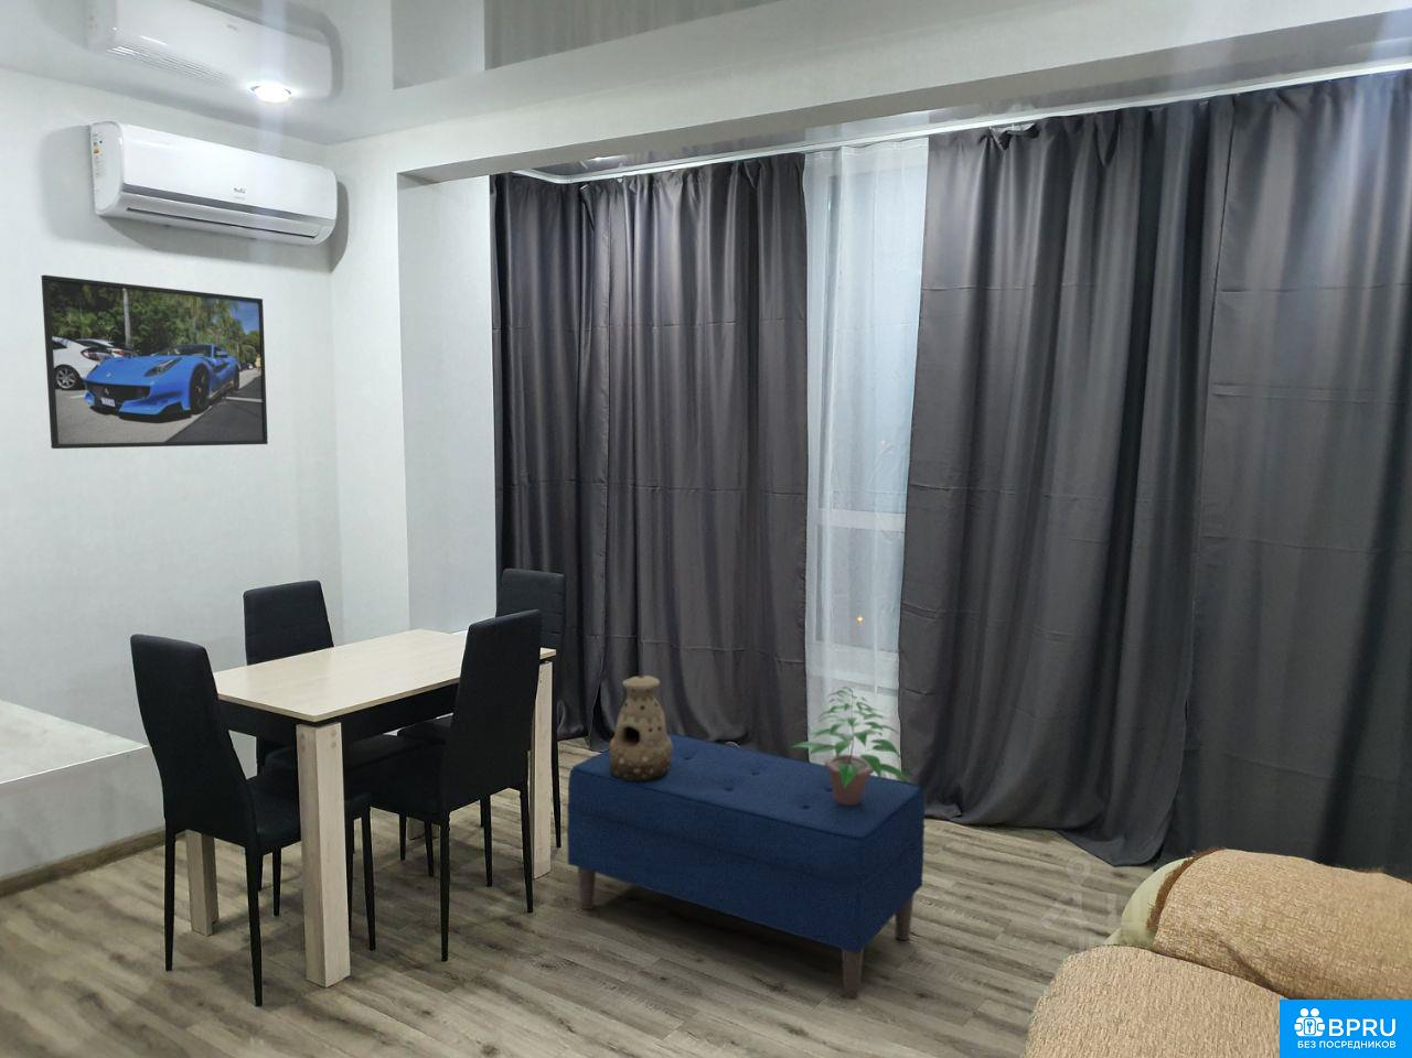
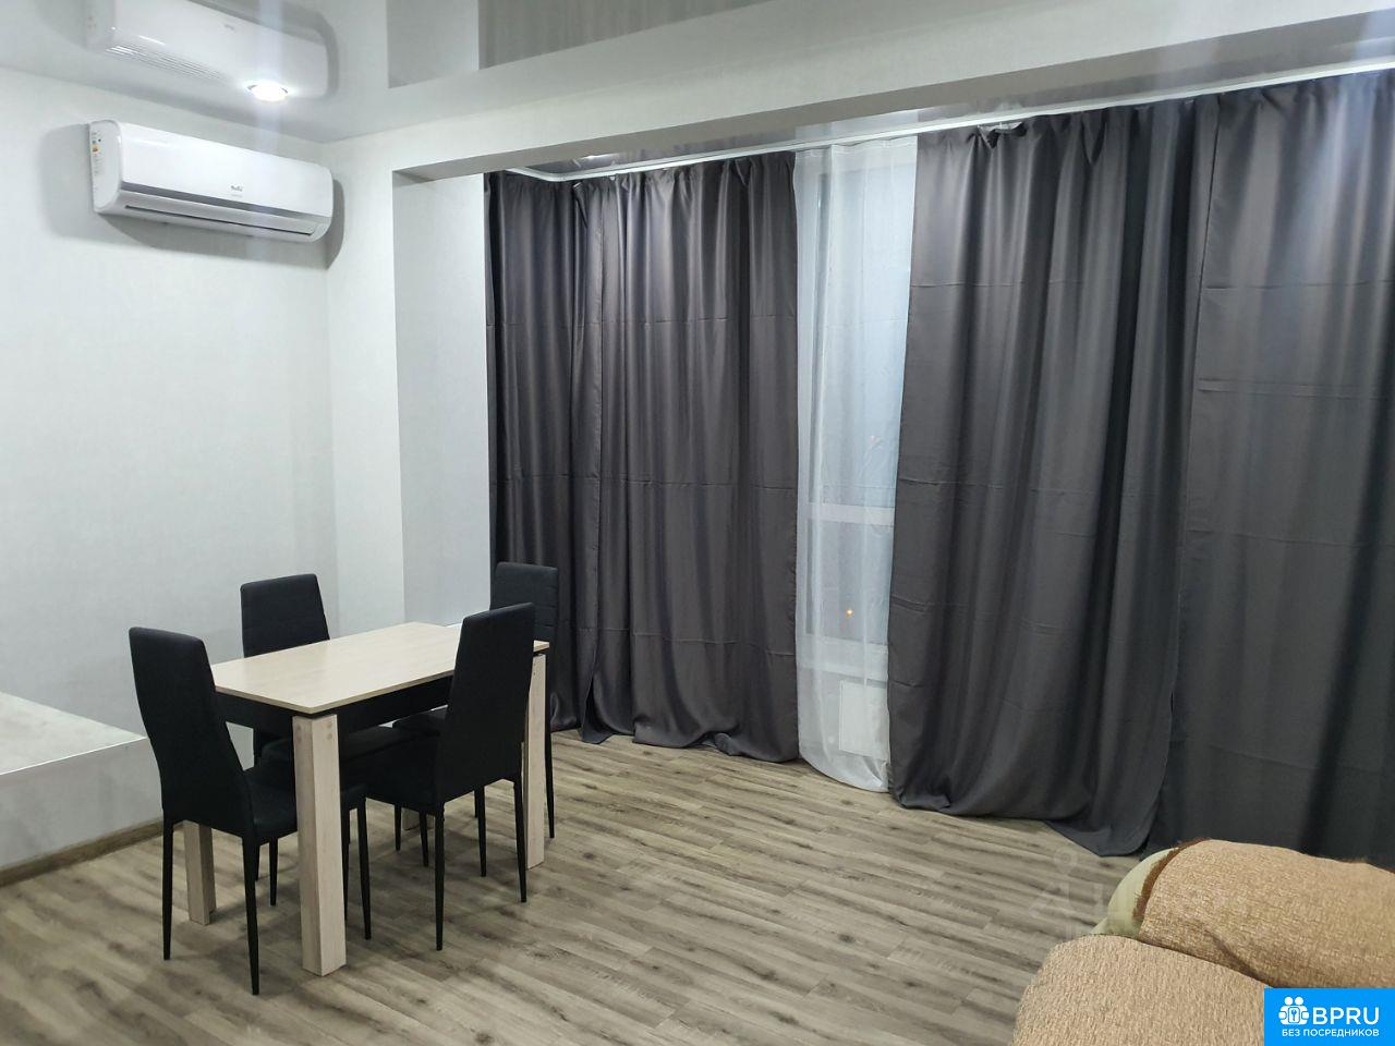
- potted plant (848, 746)
- lantern (640, 725)
- bench (742, 849)
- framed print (165, 367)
